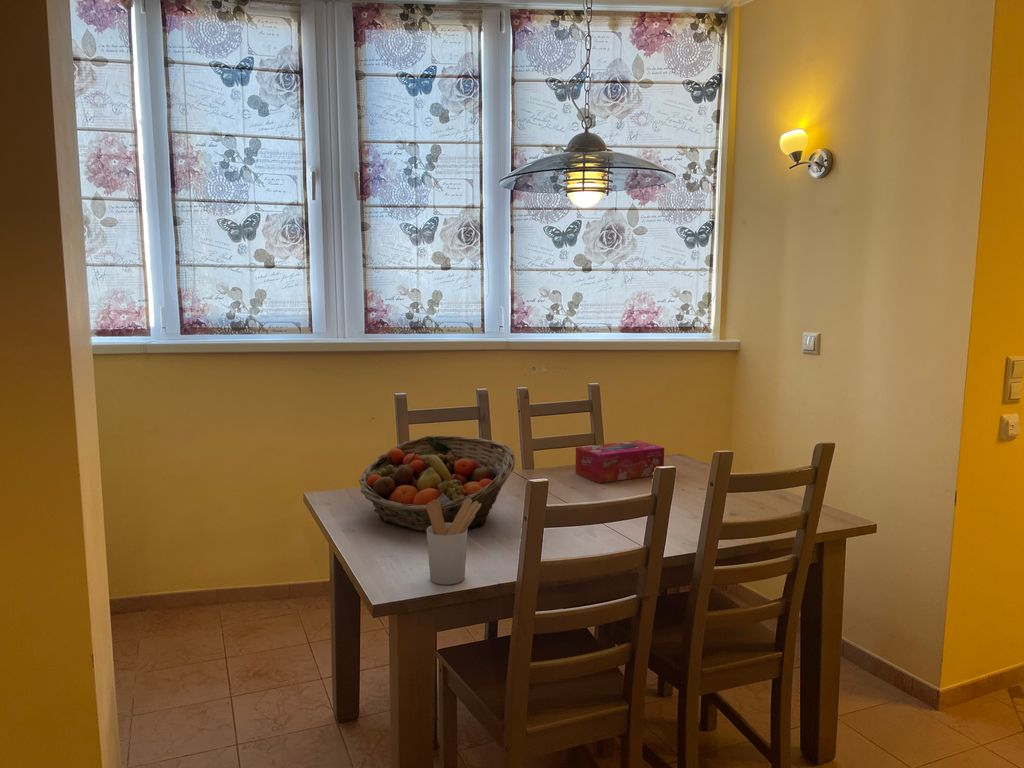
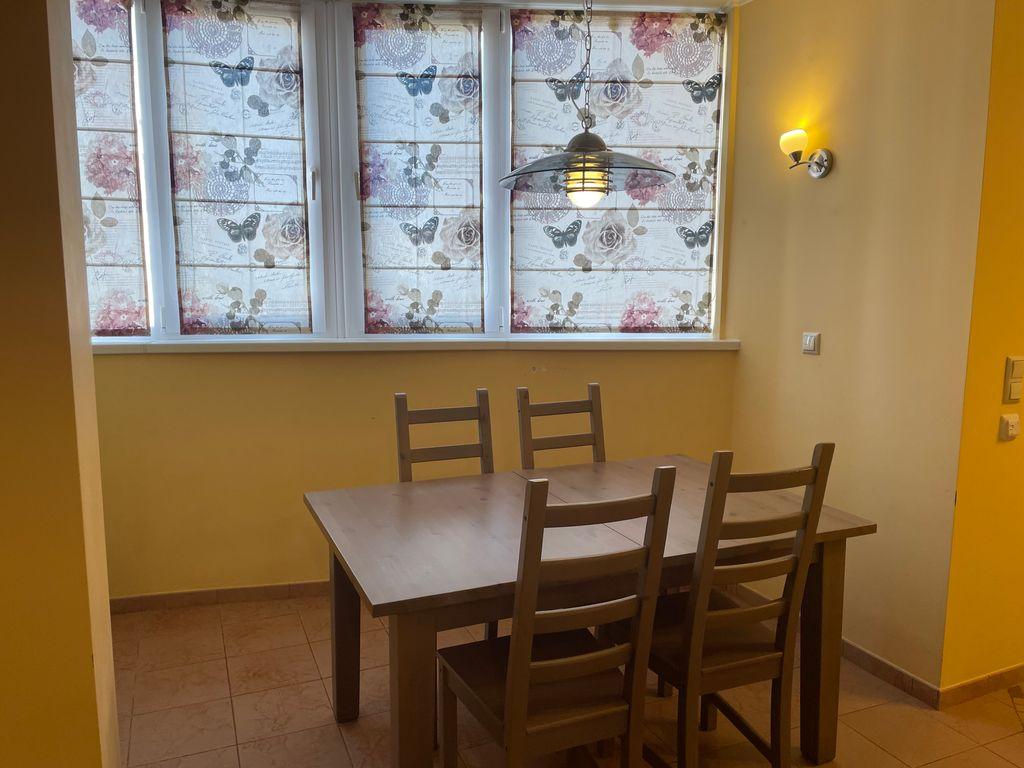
- utensil holder (455, 538)
- tissue box (619, 460)
- fruit basket (437, 481)
